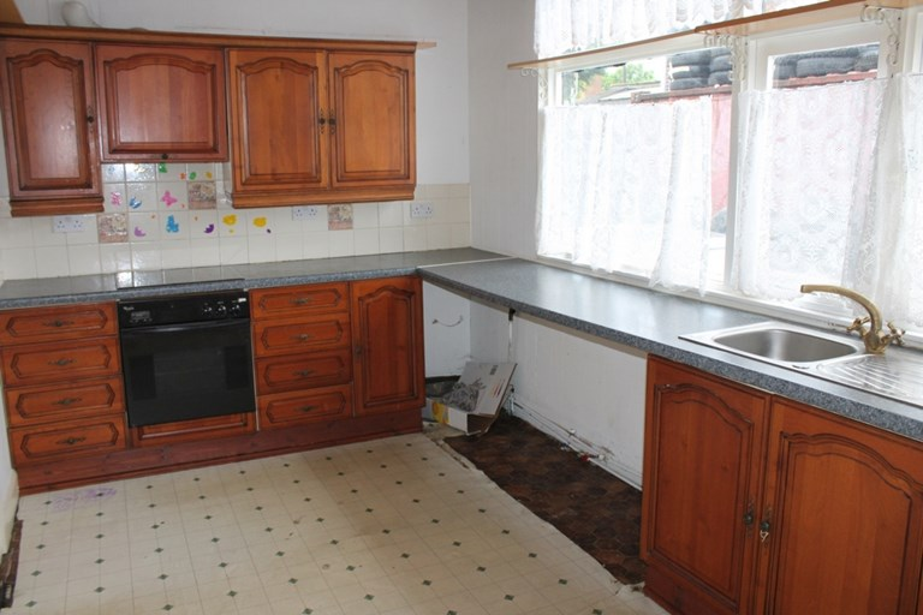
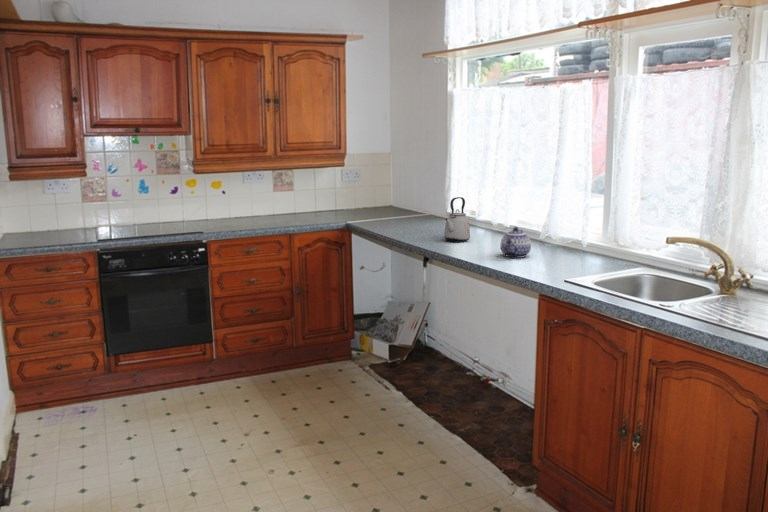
+ teapot (516, 241)
+ kettle (454, 219)
